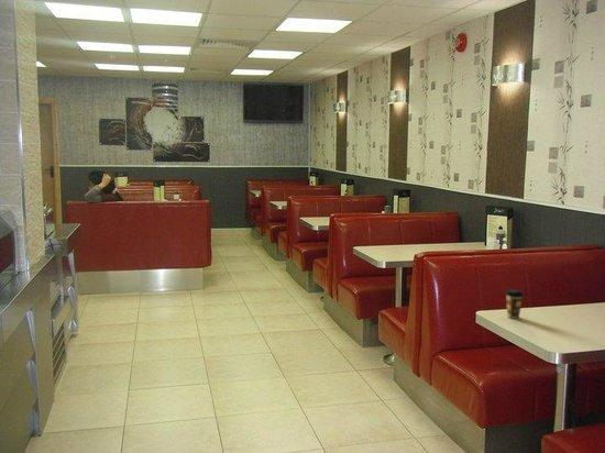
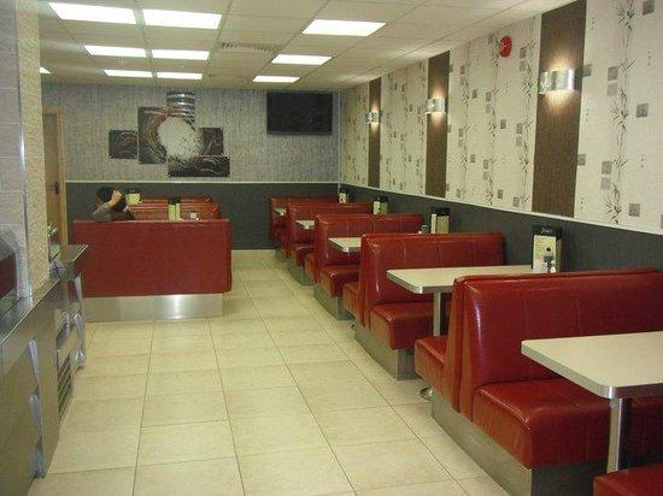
- coffee cup (514, 303)
